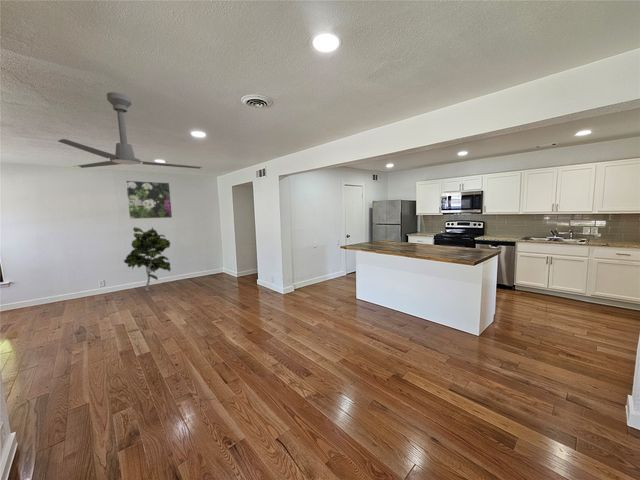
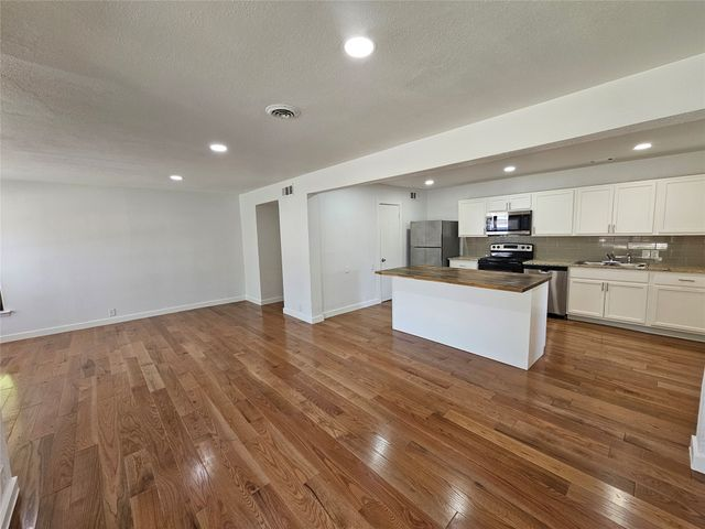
- indoor plant (147, 258)
- ceiling fan (125, 131)
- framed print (150, 200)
